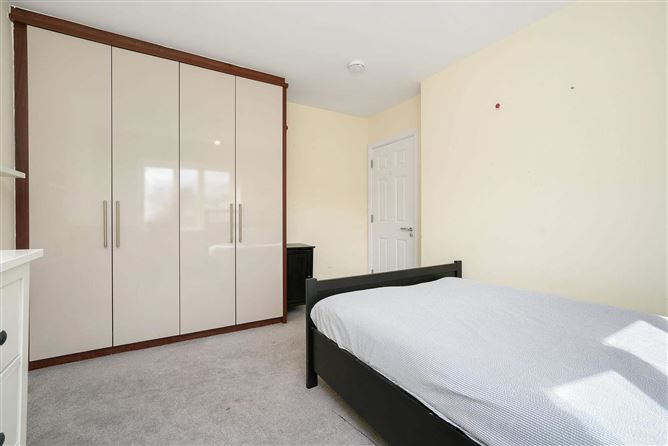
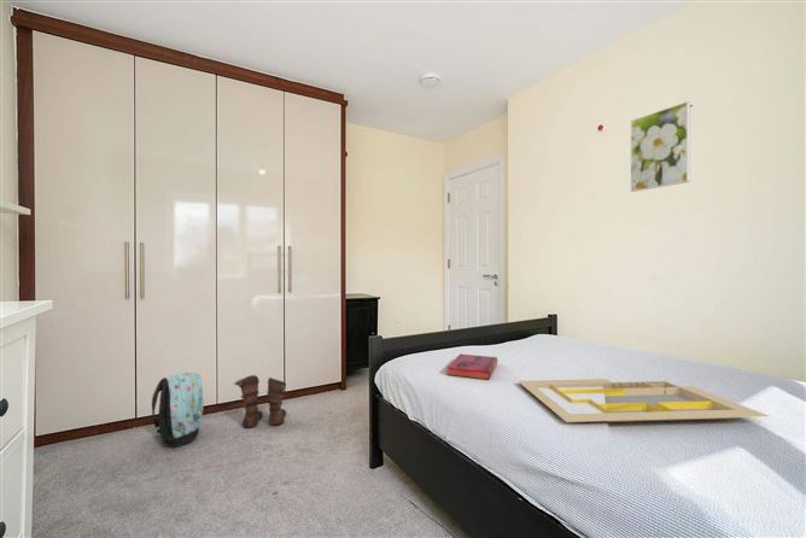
+ boots (257, 397)
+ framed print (658, 148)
+ hardback book (473, 366)
+ serving tray (626, 399)
+ backpack (180, 405)
